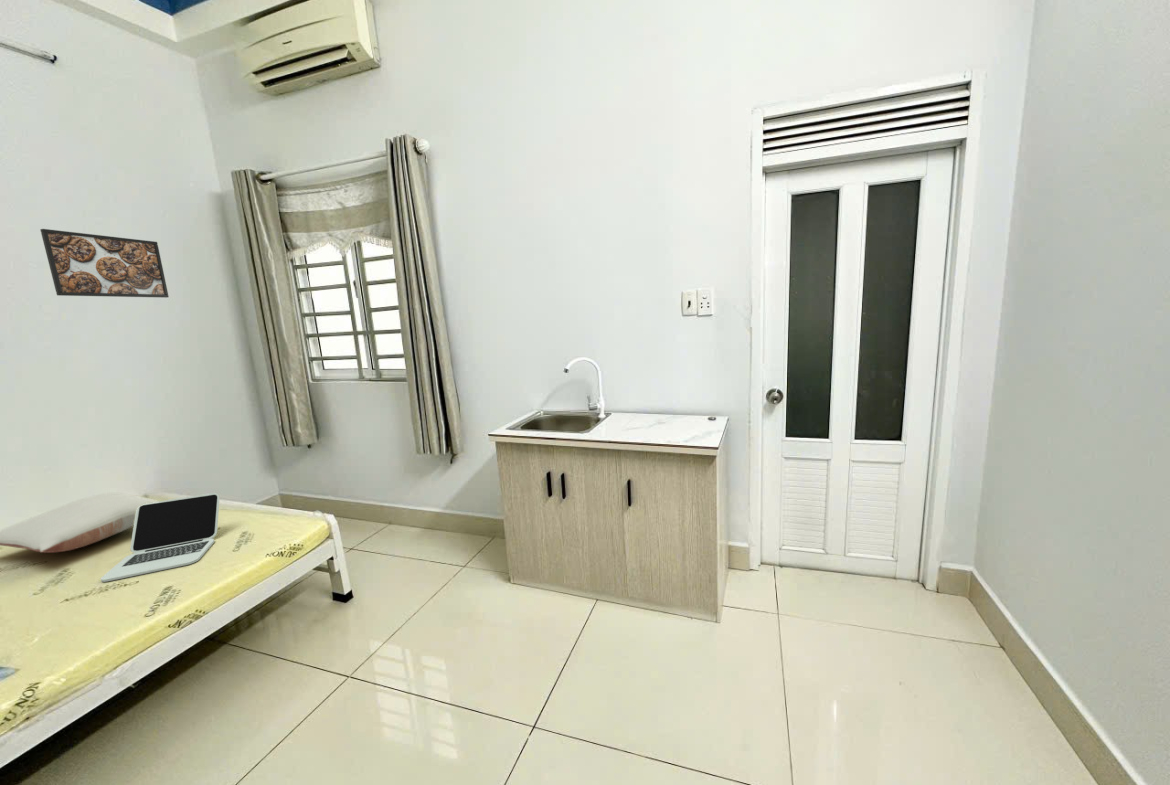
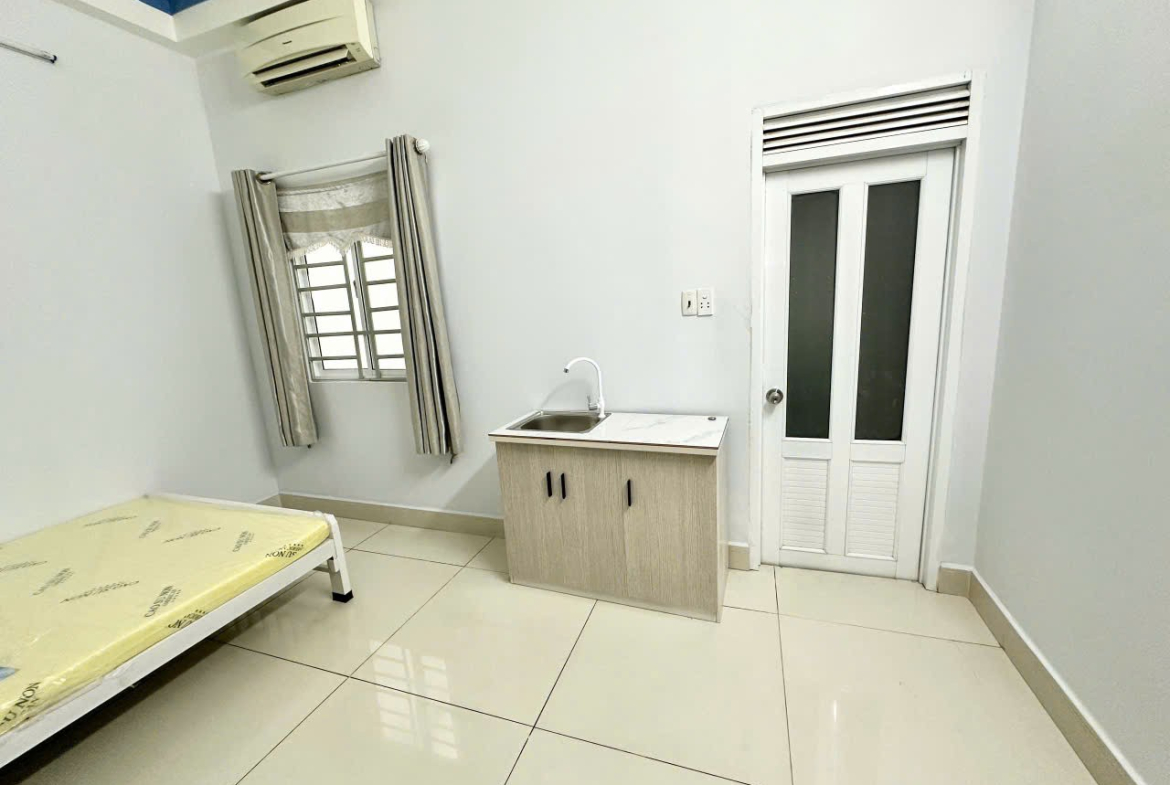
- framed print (110, 266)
- pillow (80, 522)
- laptop (165, 532)
